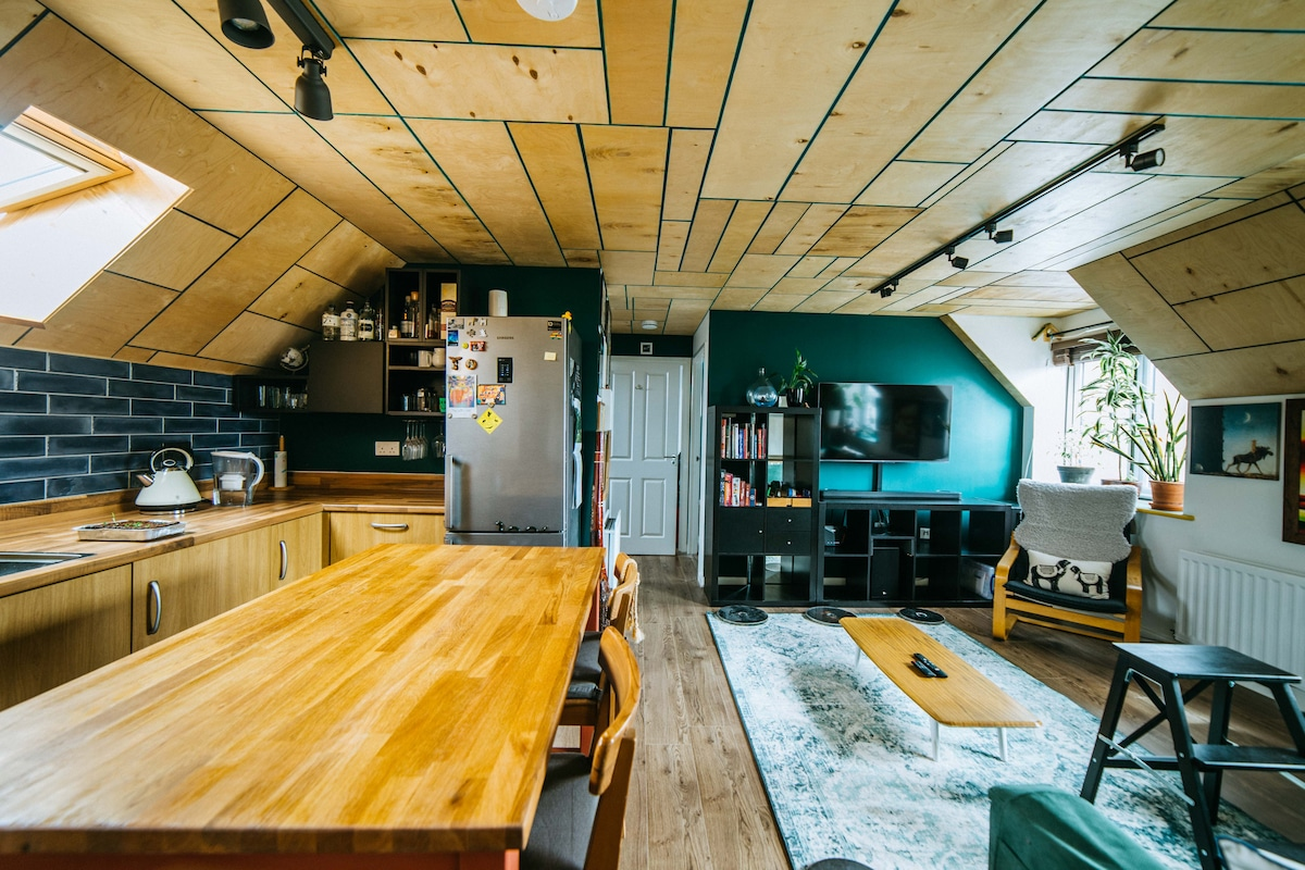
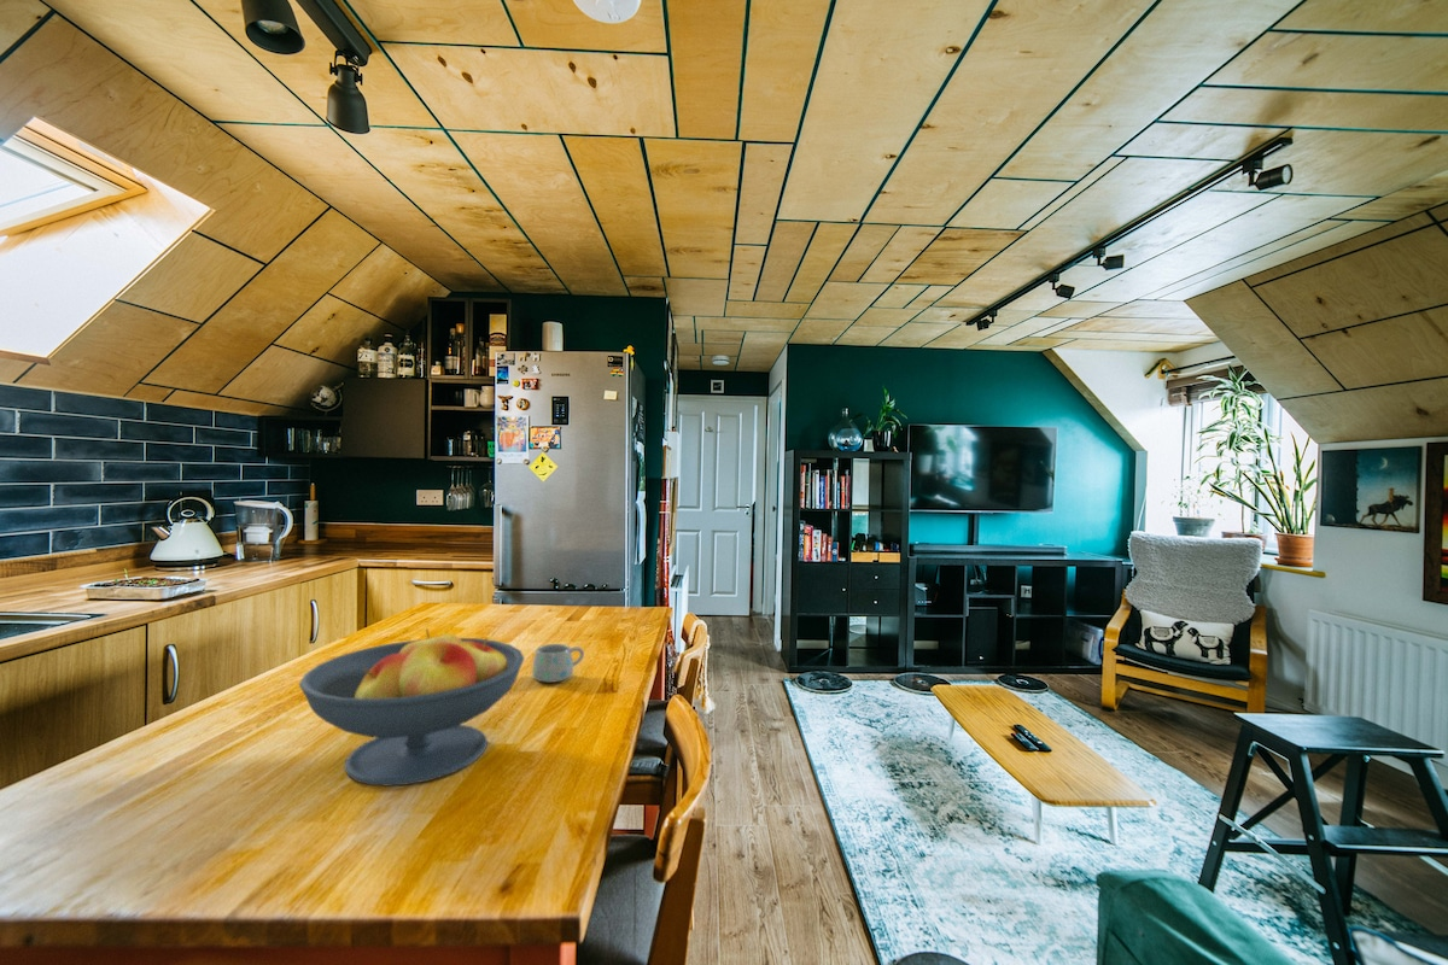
+ mug (559, 662)
+ fruit bowl (419, 692)
